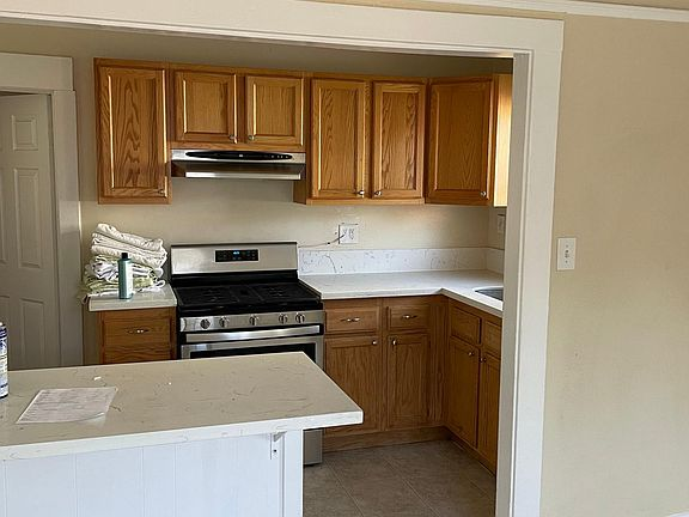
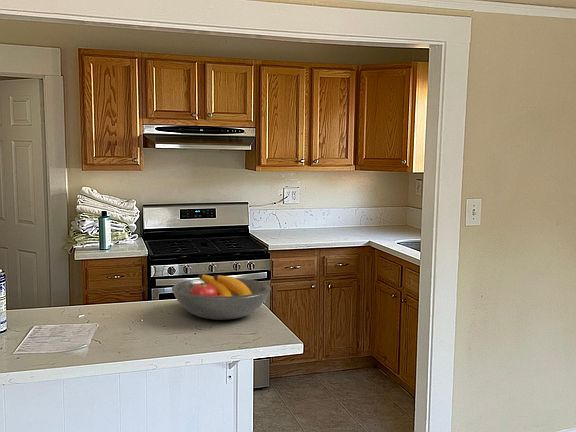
+ fruit bowl (221, 297)
